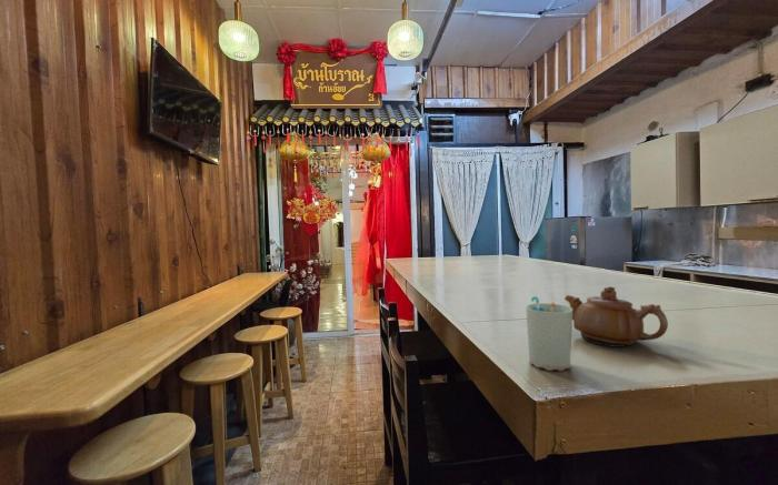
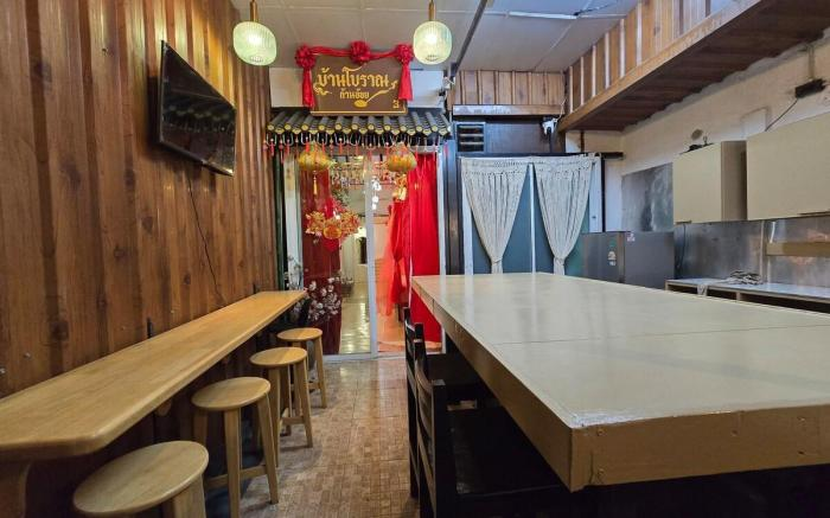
- cup (549, 329)
- teapot (609, 313)
